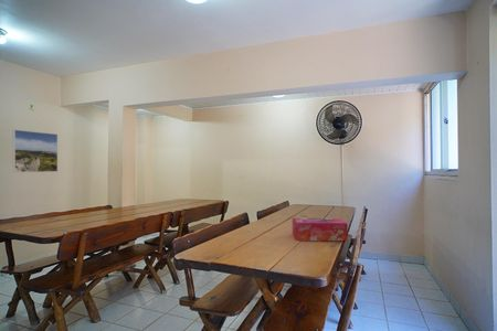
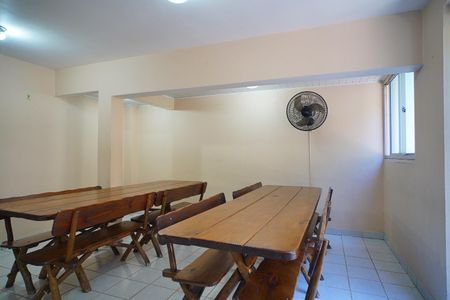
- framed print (36, 151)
- tissue box (318, 228)
